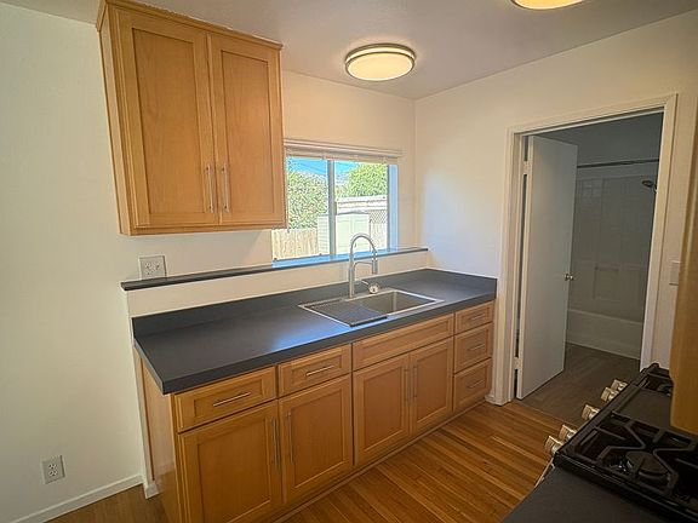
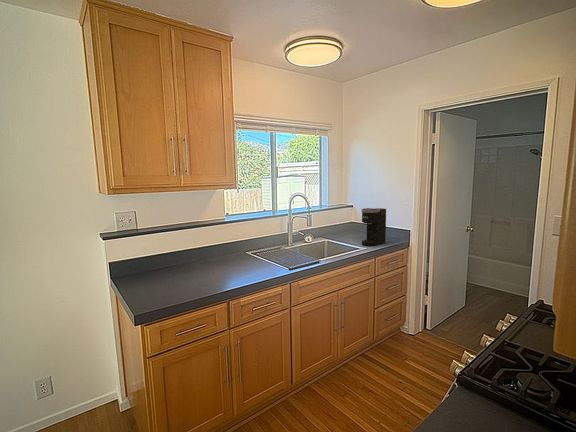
+ coffee maker (373, 225)
